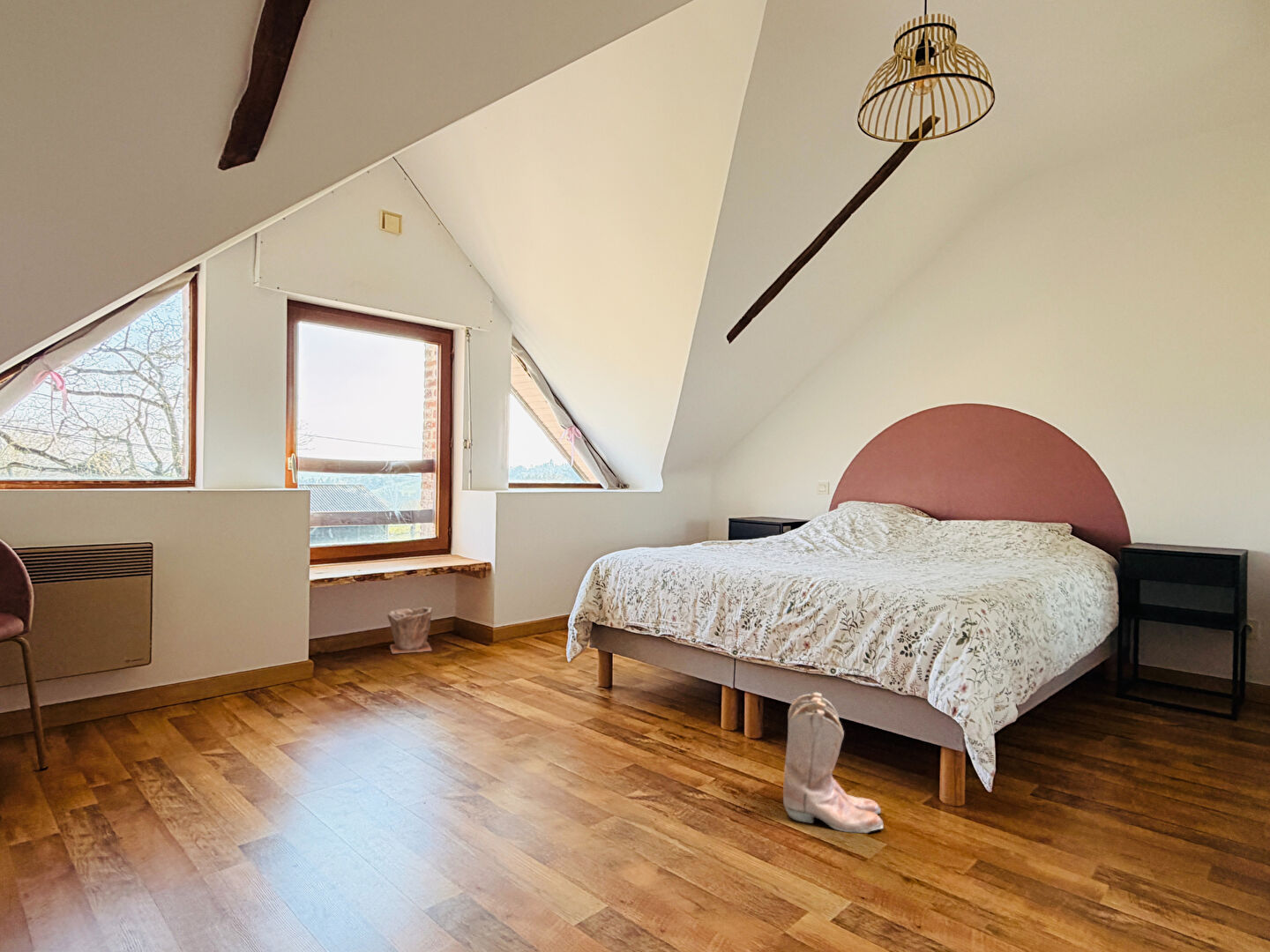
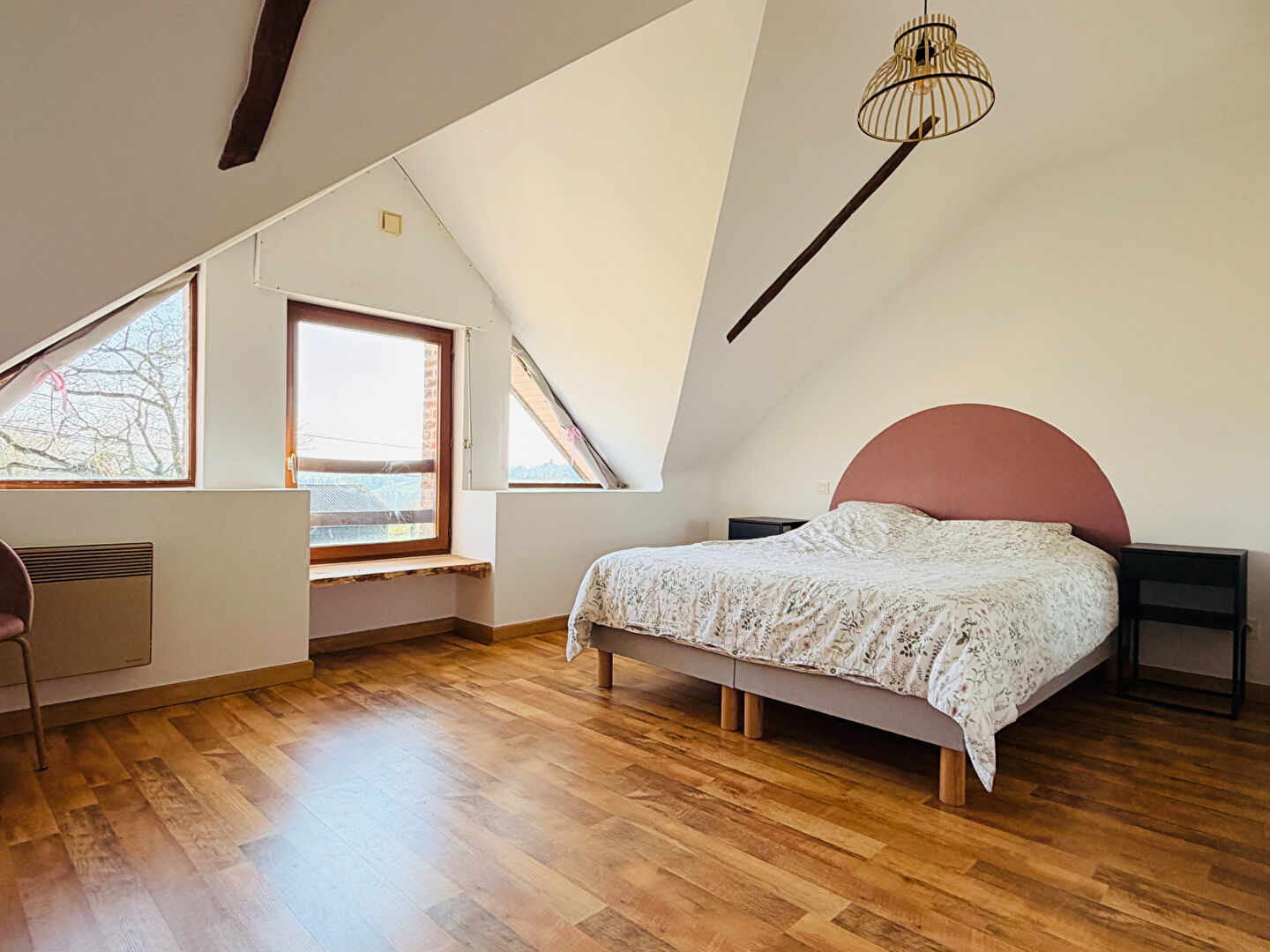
- boots (833, 757)
- plant pot (410, 628)
